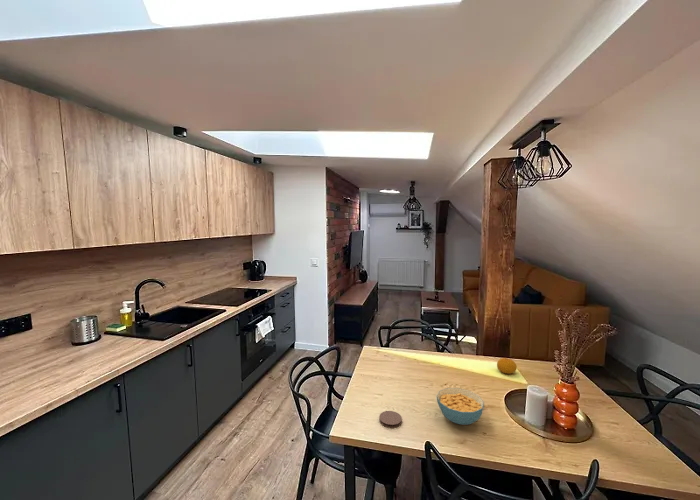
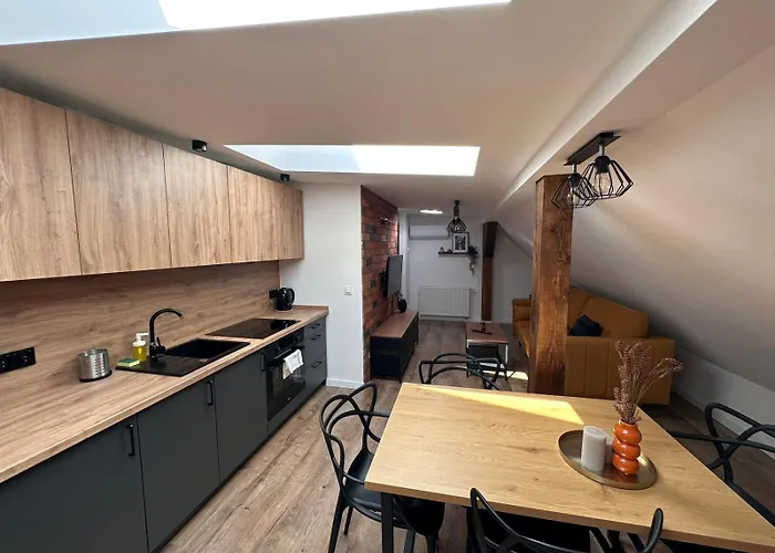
- cereal bowl (459, 409)
- coaster (390, 418)
- fruit (506, 365)
